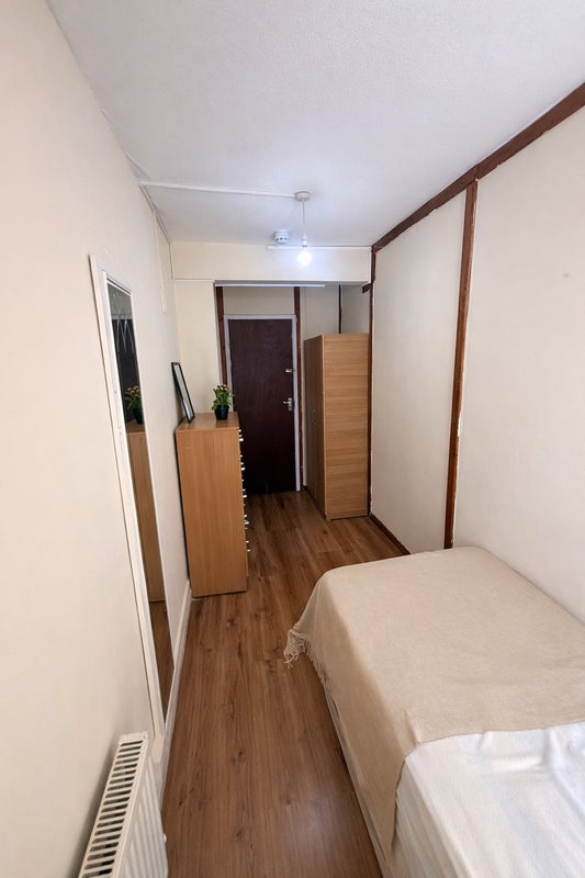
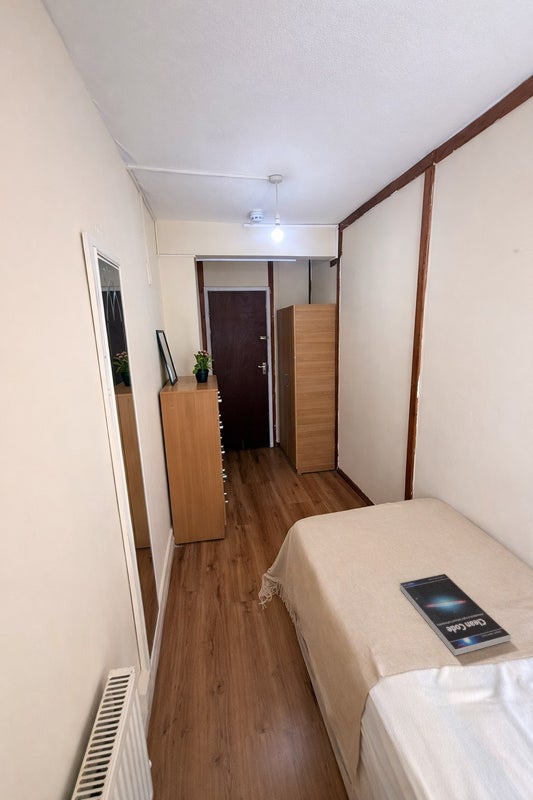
+ book (449, 609)
